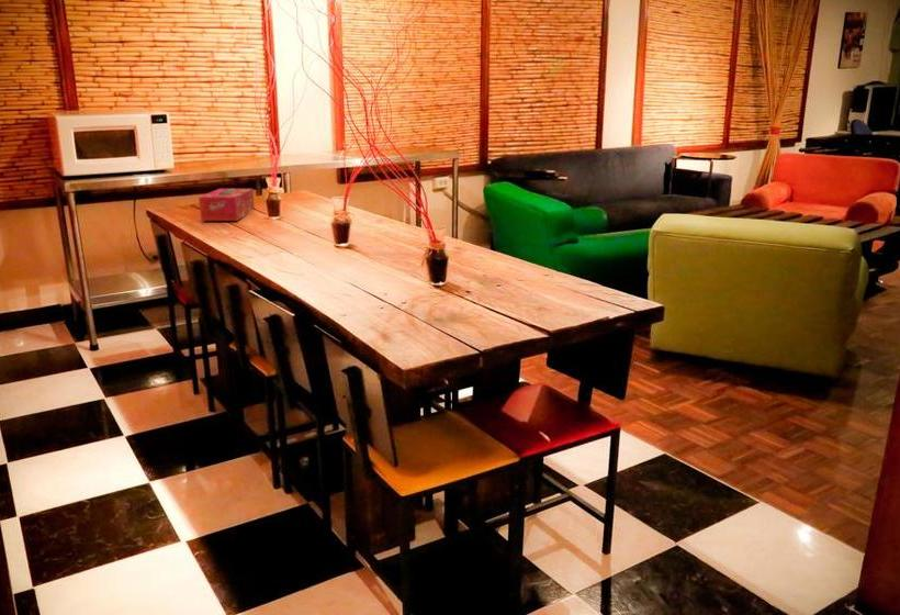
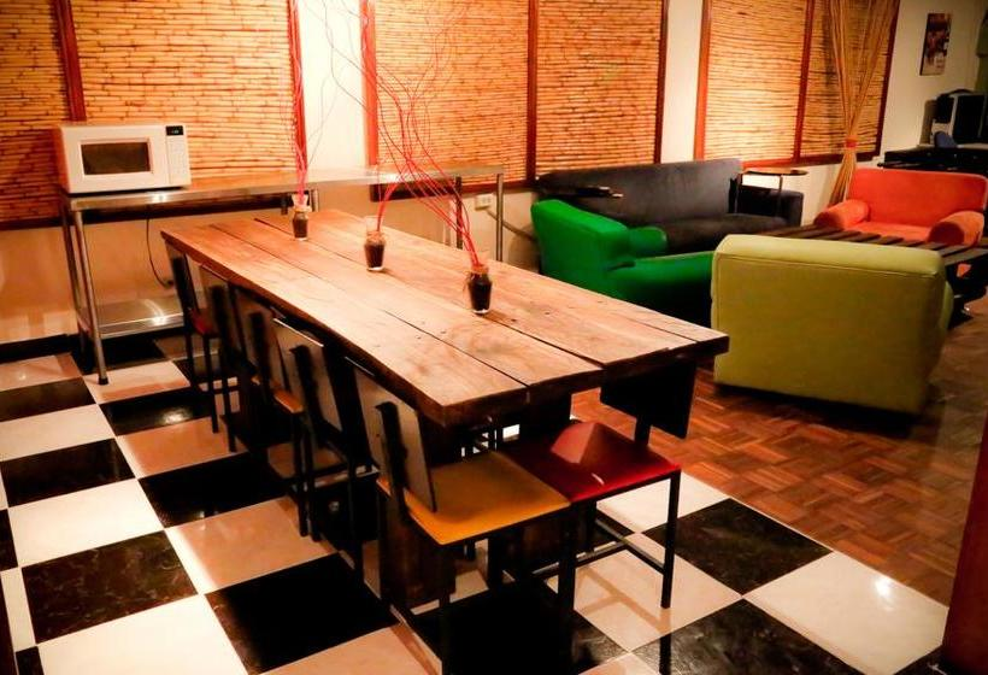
- tissue box (227, 203)
